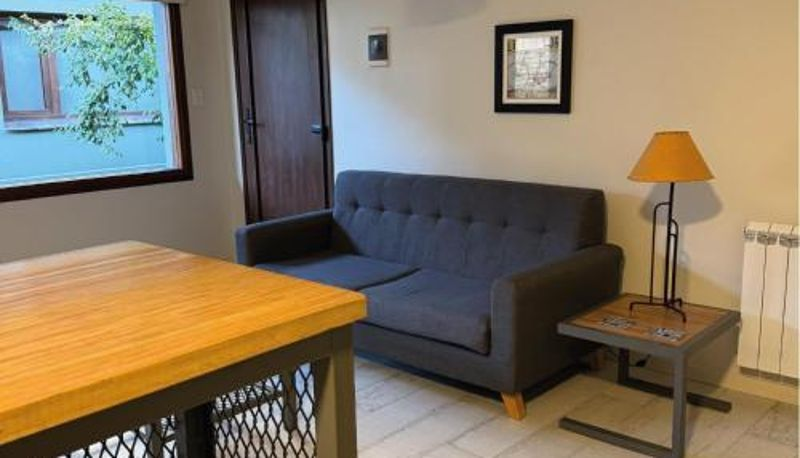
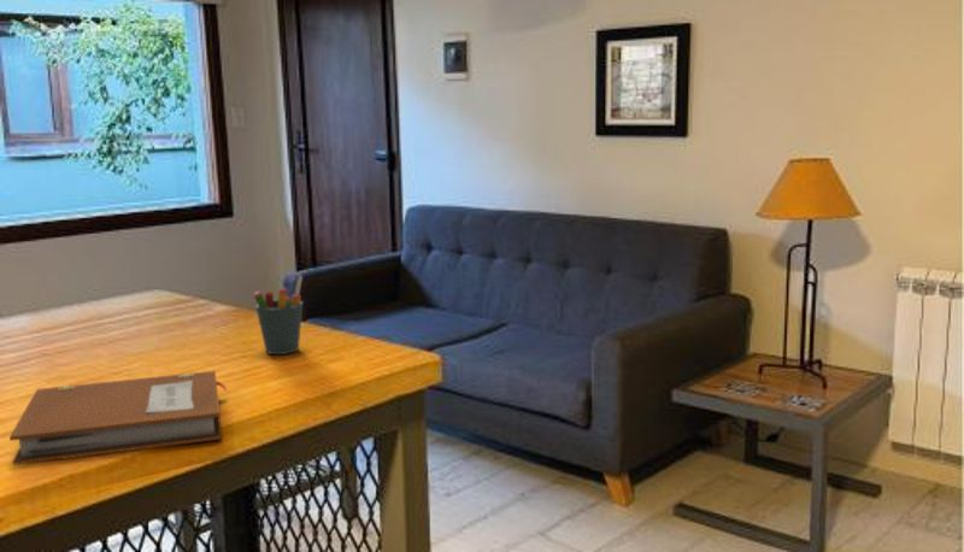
+ notebook (130, 410)
+ pen holder (280, 315)
